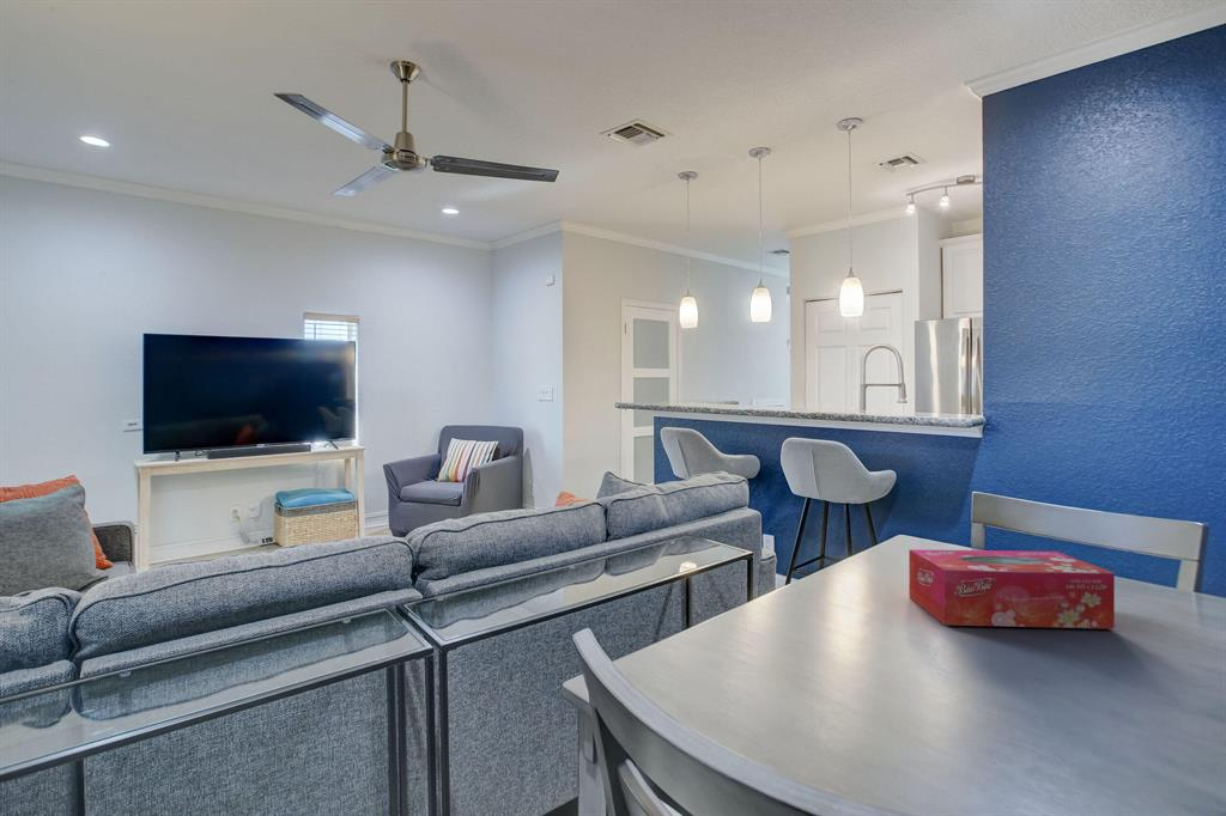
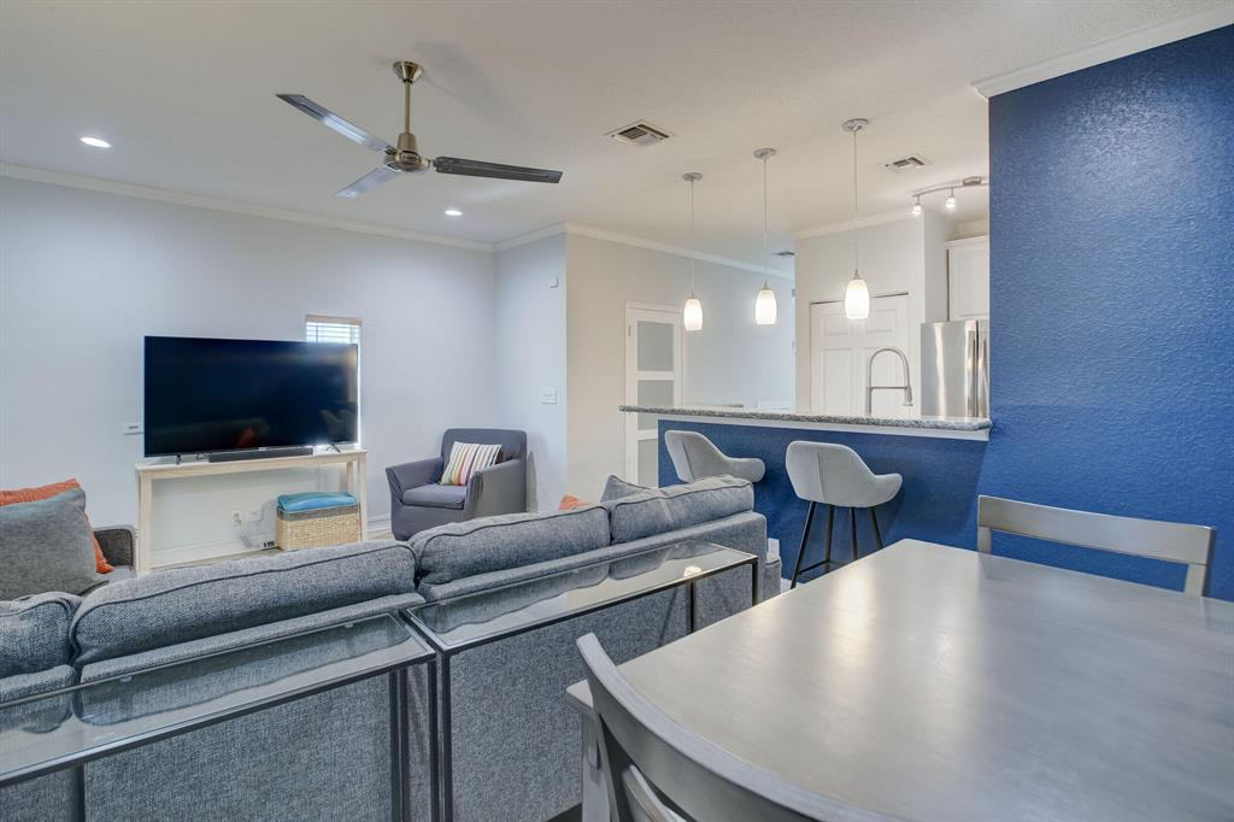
- tissue box (1003, 585)
